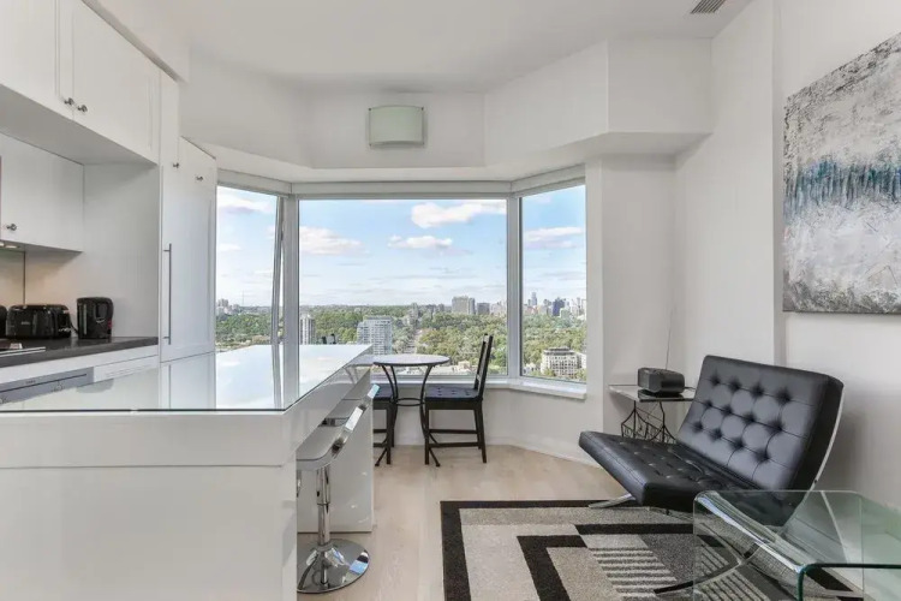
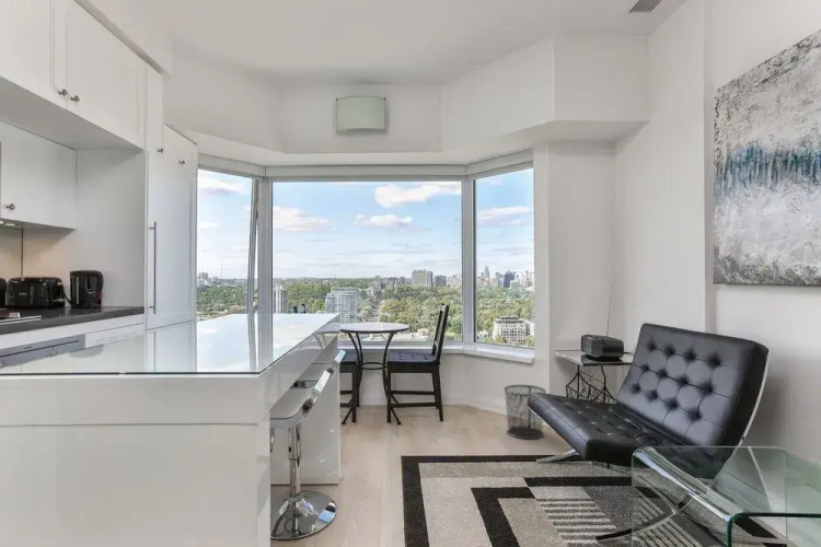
+ waste bin (524, 411)
